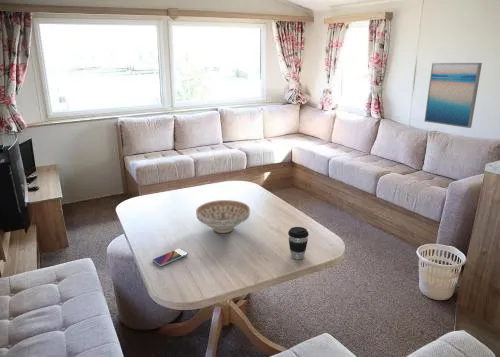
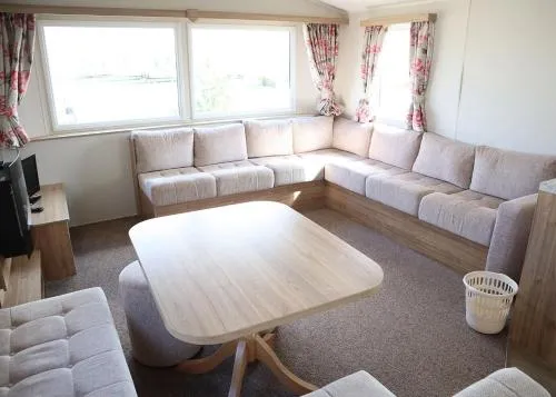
- smartphone (170, 256)
- decorative bowl (223, 219)
- wall art (451, 94)
- coffee cup (297, 243)
